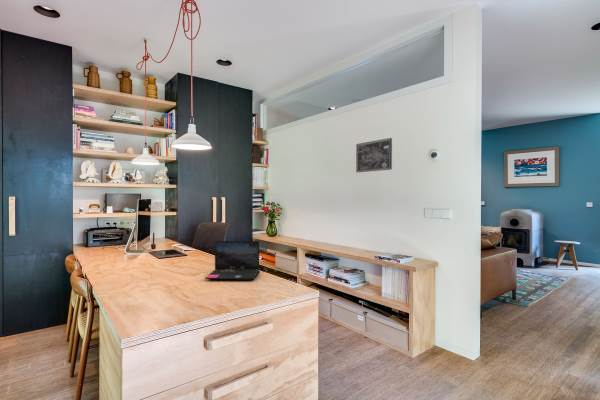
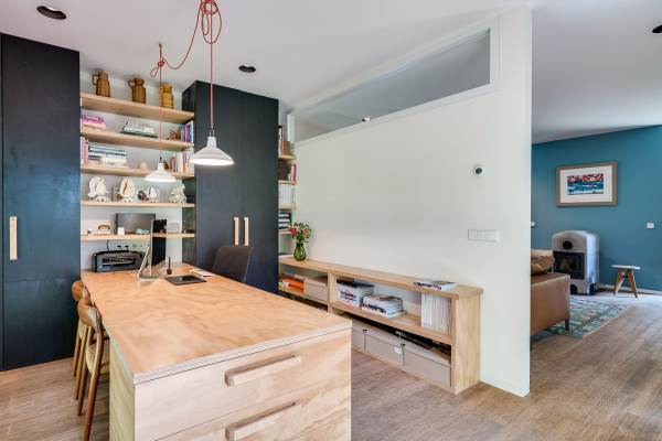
- wall art (373, 156)
- laptop (233, 259)
